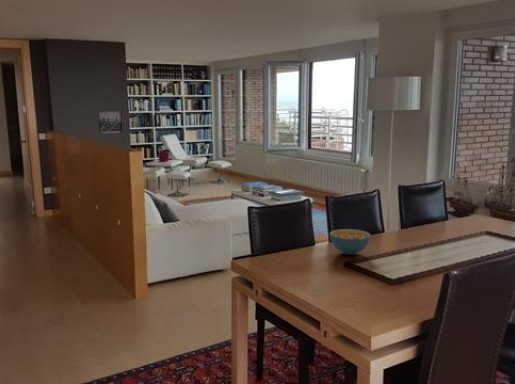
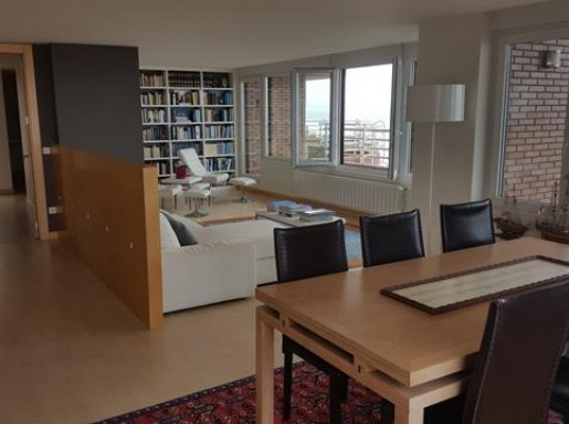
- cereal bowl (349, 243)
- wall art (110, 122)
